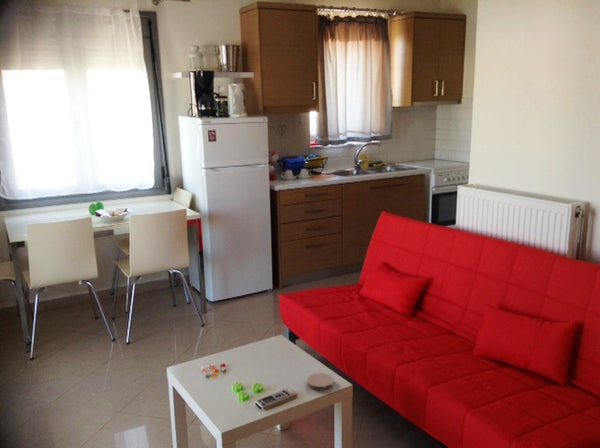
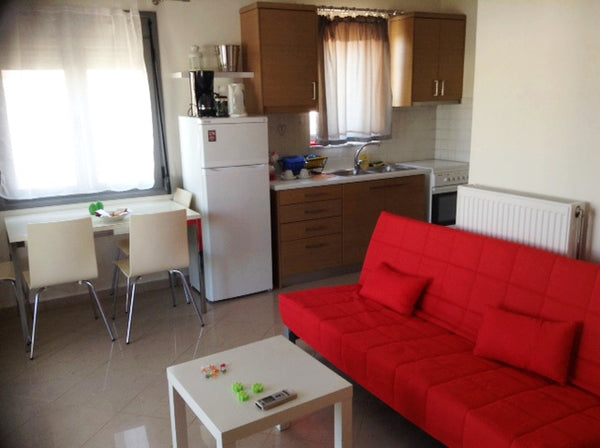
- coaster (320, 381)
